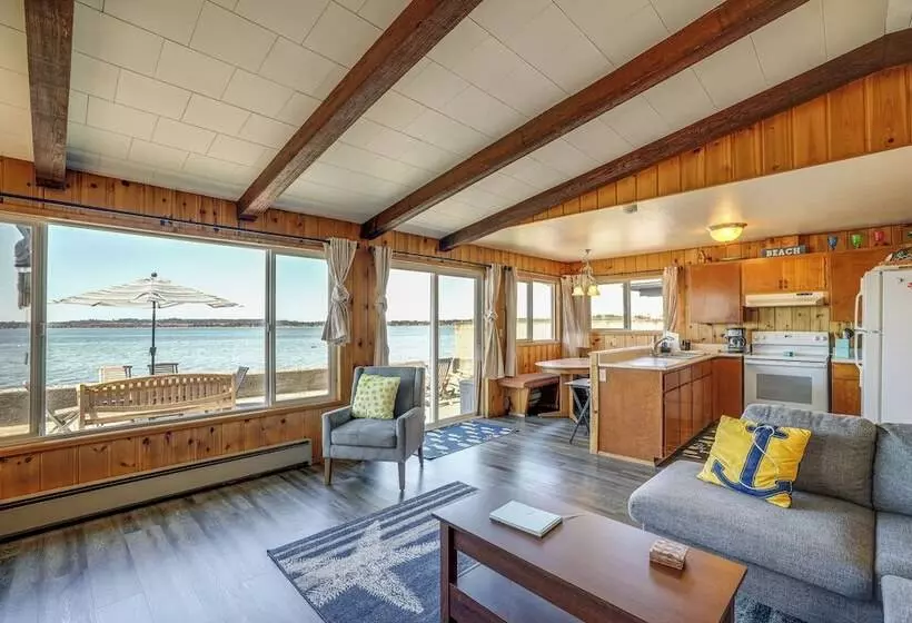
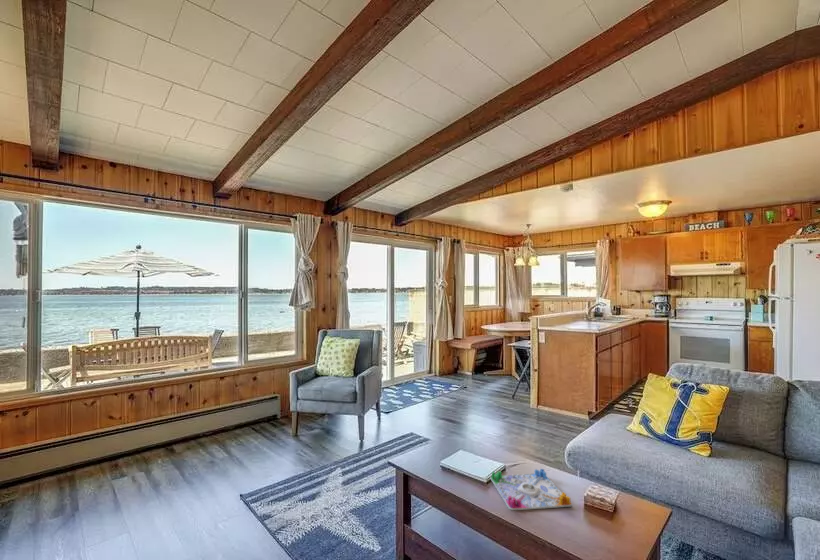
+ board game (528, 487)
